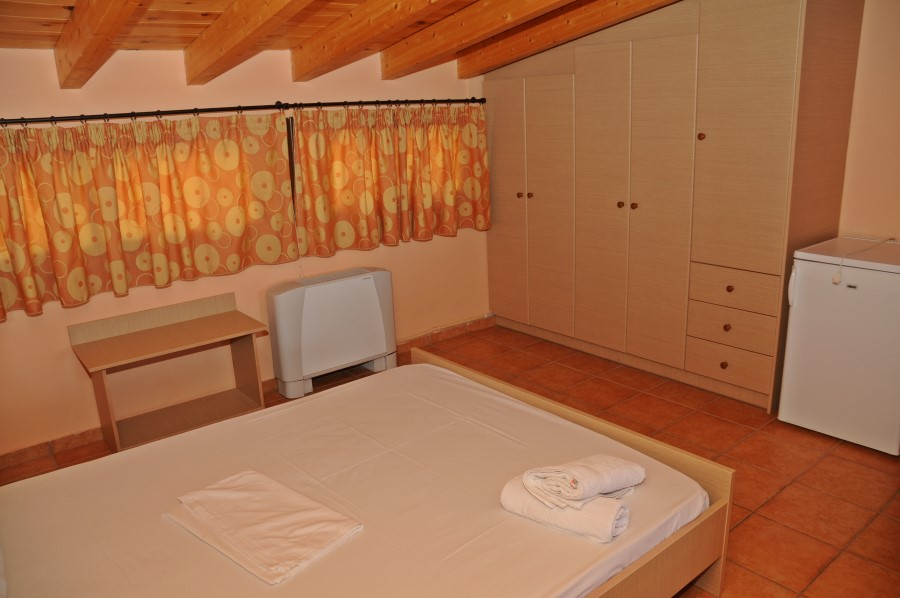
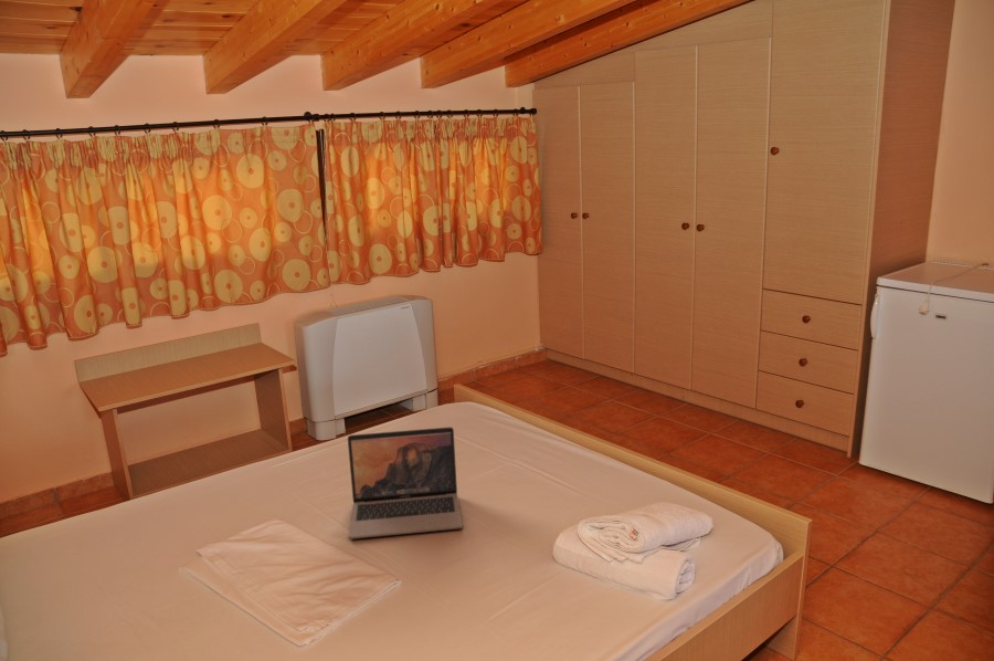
+ laptop (403, 481)
